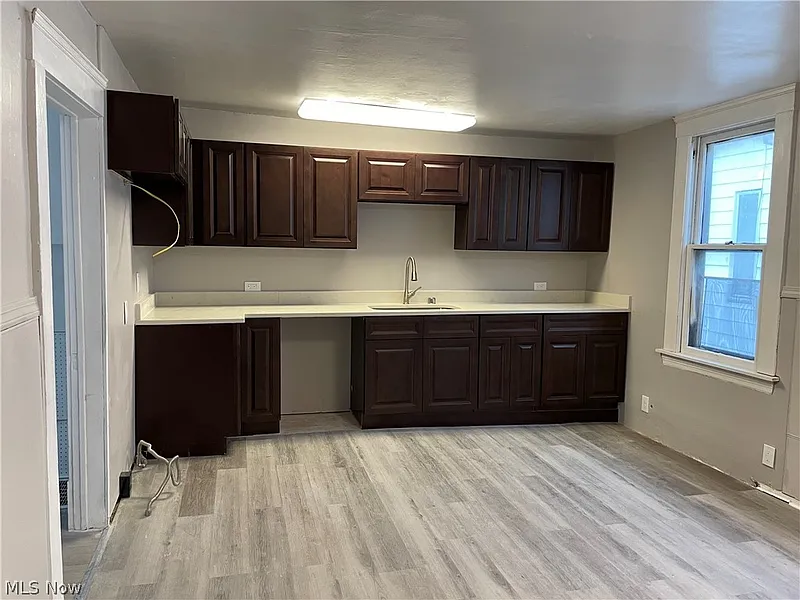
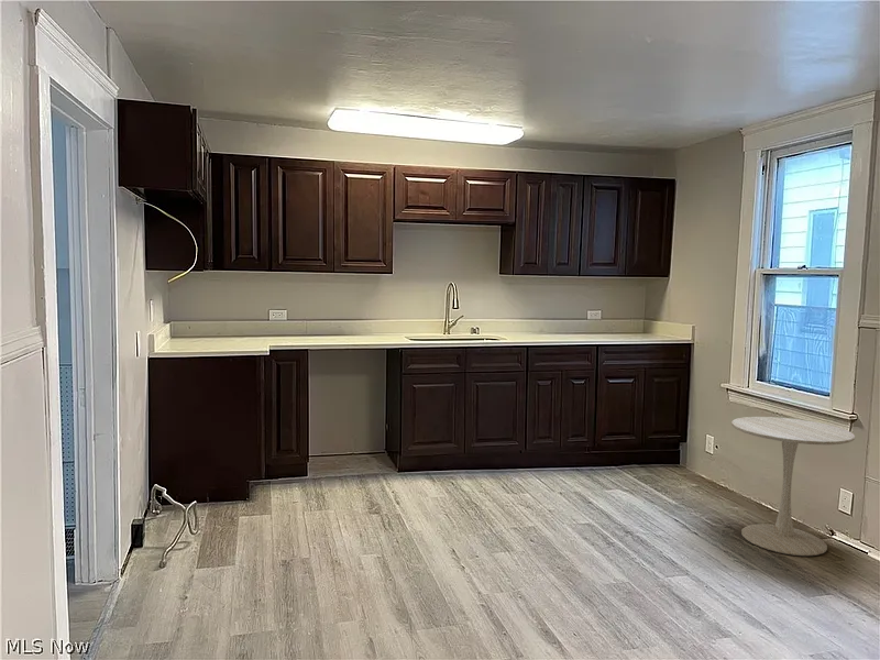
+ side table (787, 484)
